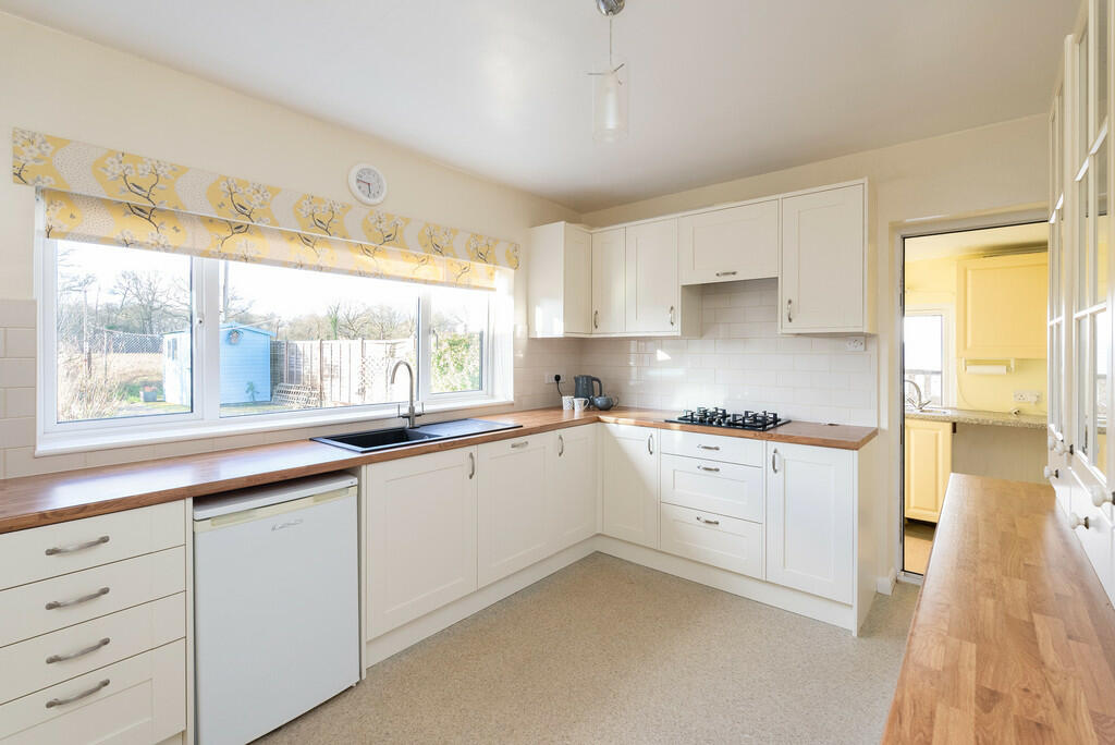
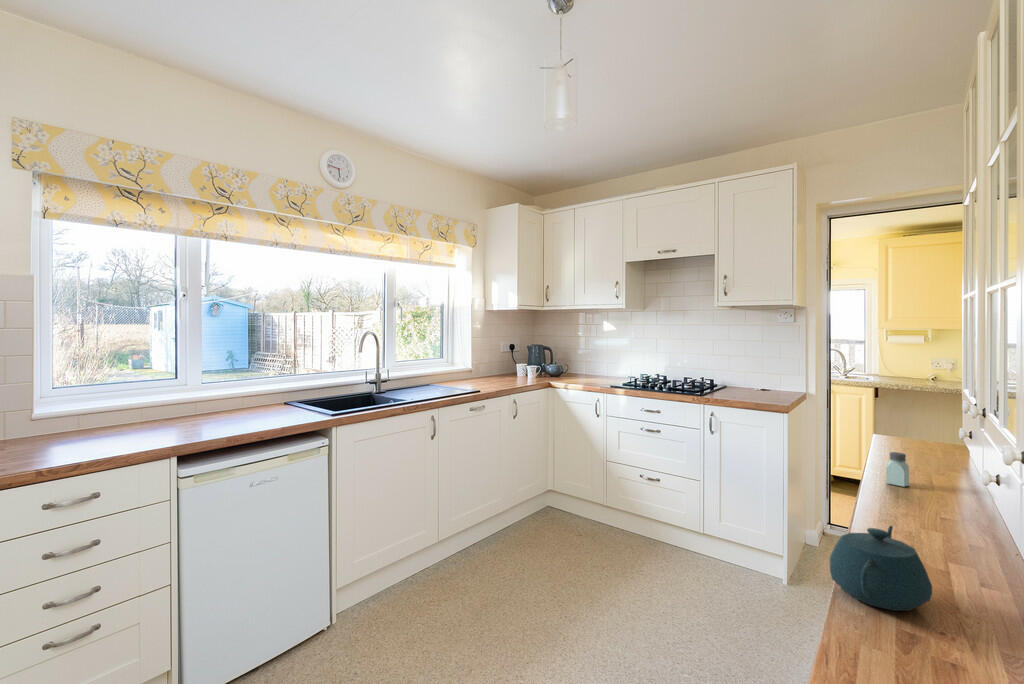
+ saltshaker (897, 468)
+ teapot (878, 561)
